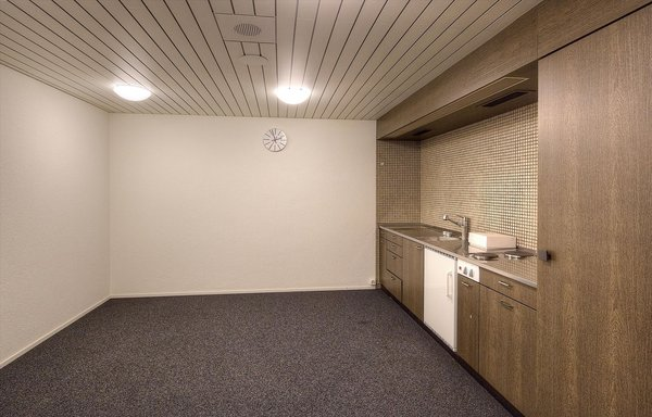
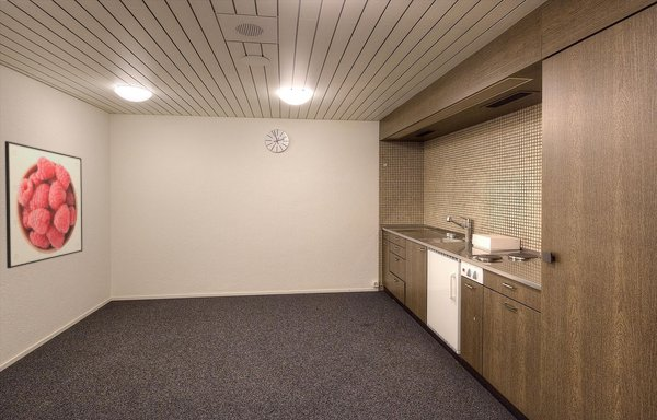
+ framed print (49, 205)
